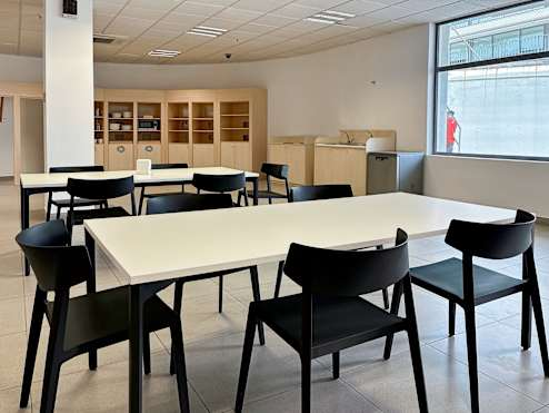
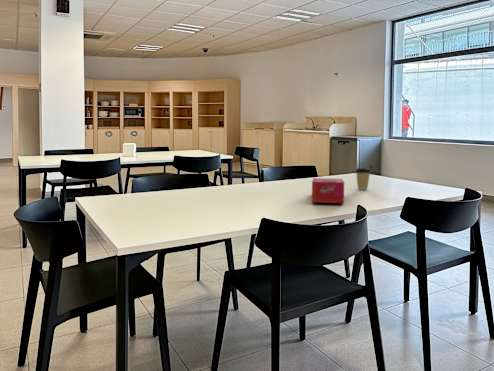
+ coffee cup (362, 179)
+ tissue box (327, 189)
